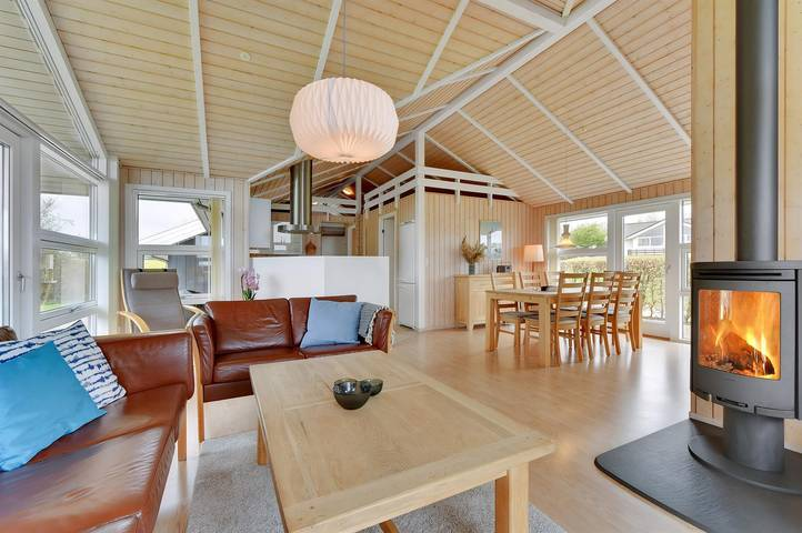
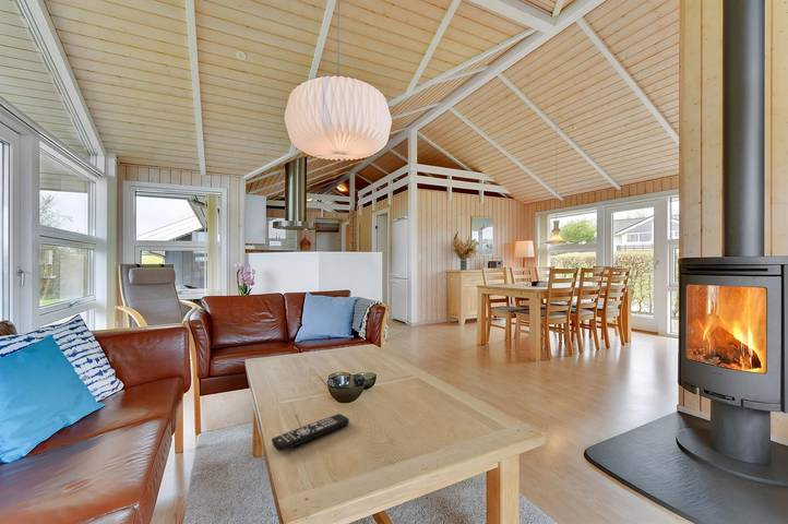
+ remote control (312, 431)
